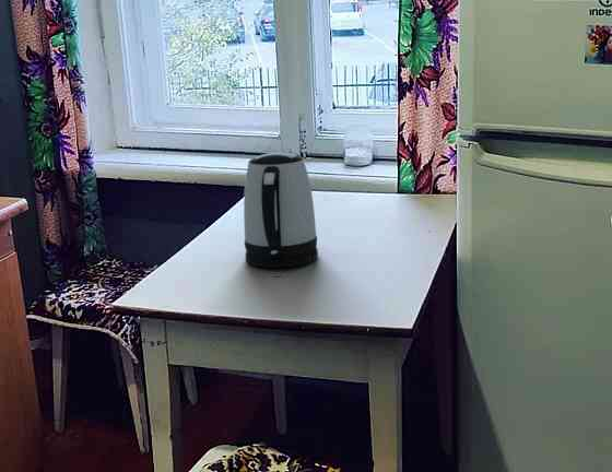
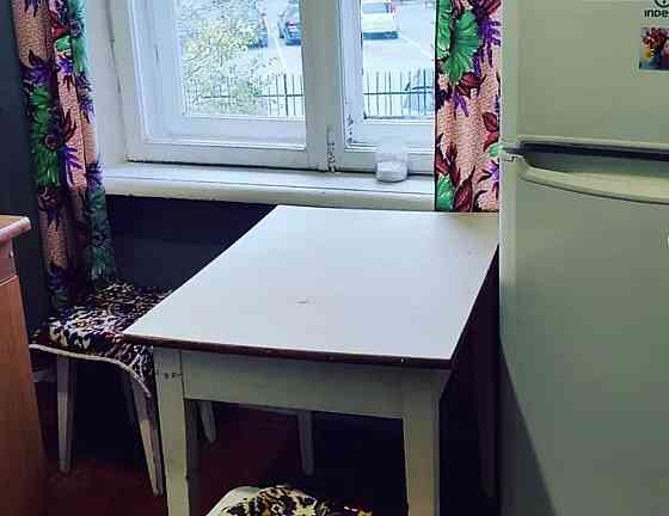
- kettle (276, 209)
